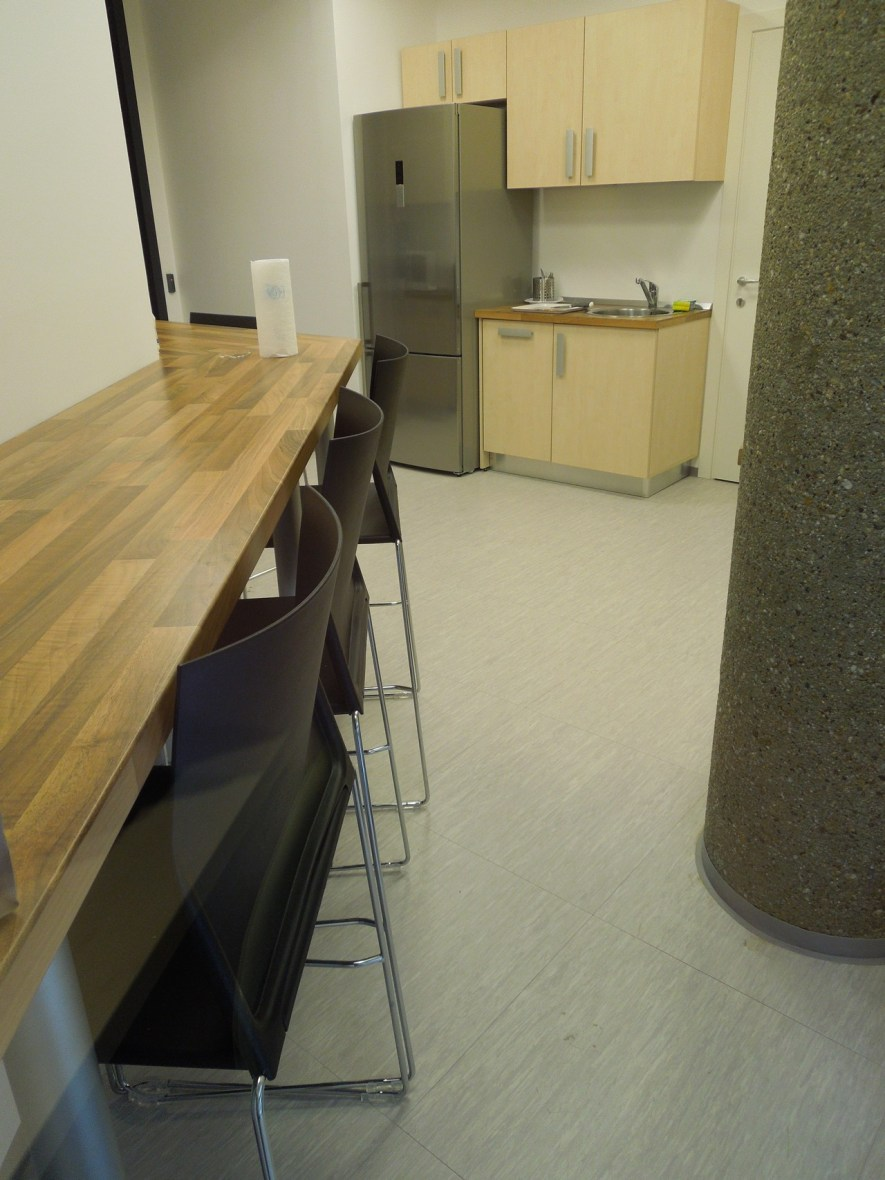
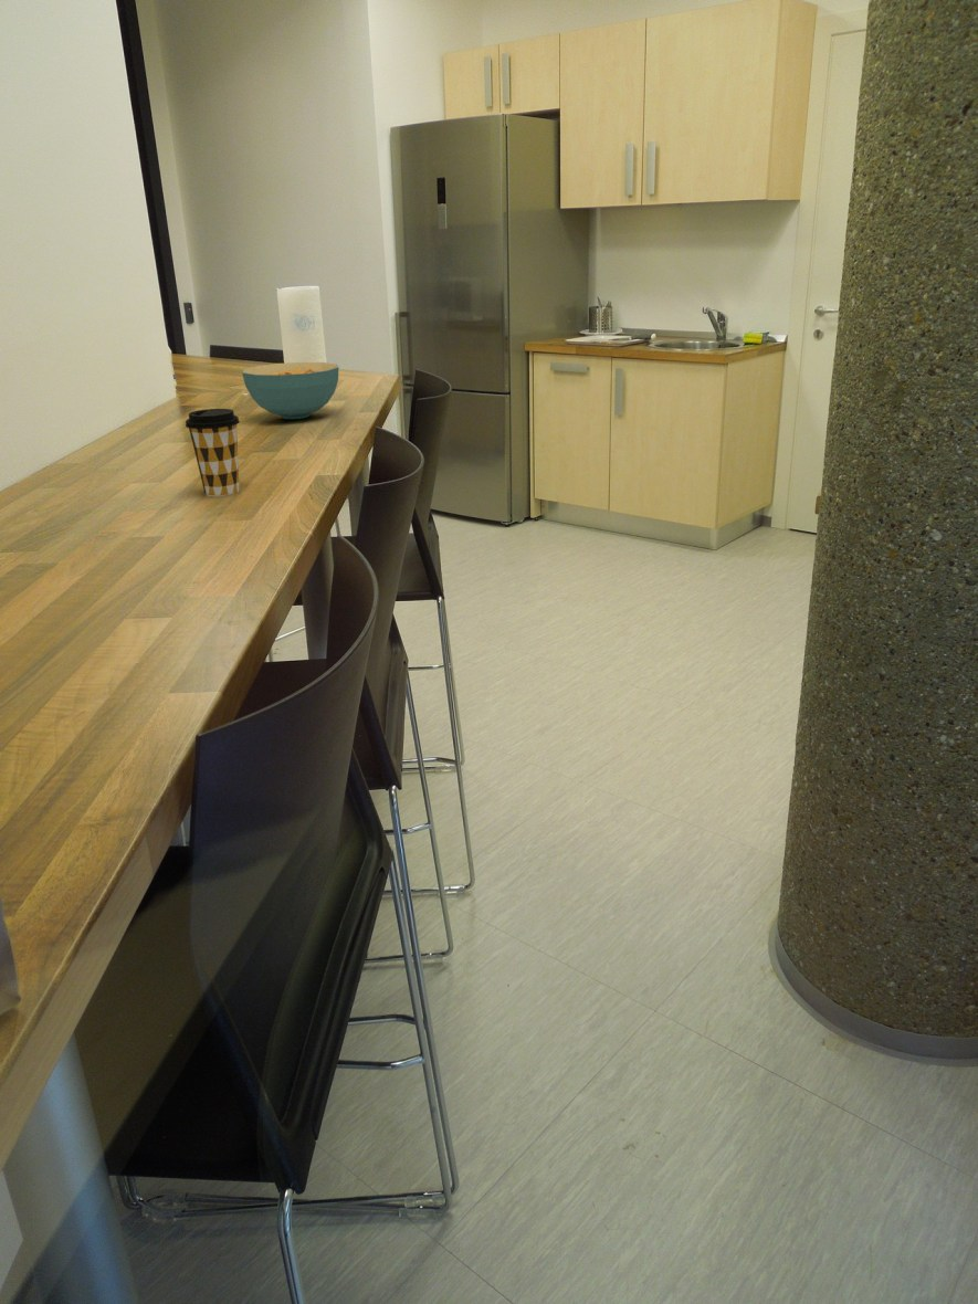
+ cereal bowl (293, 392)
+ coffee cup (217, 453)
